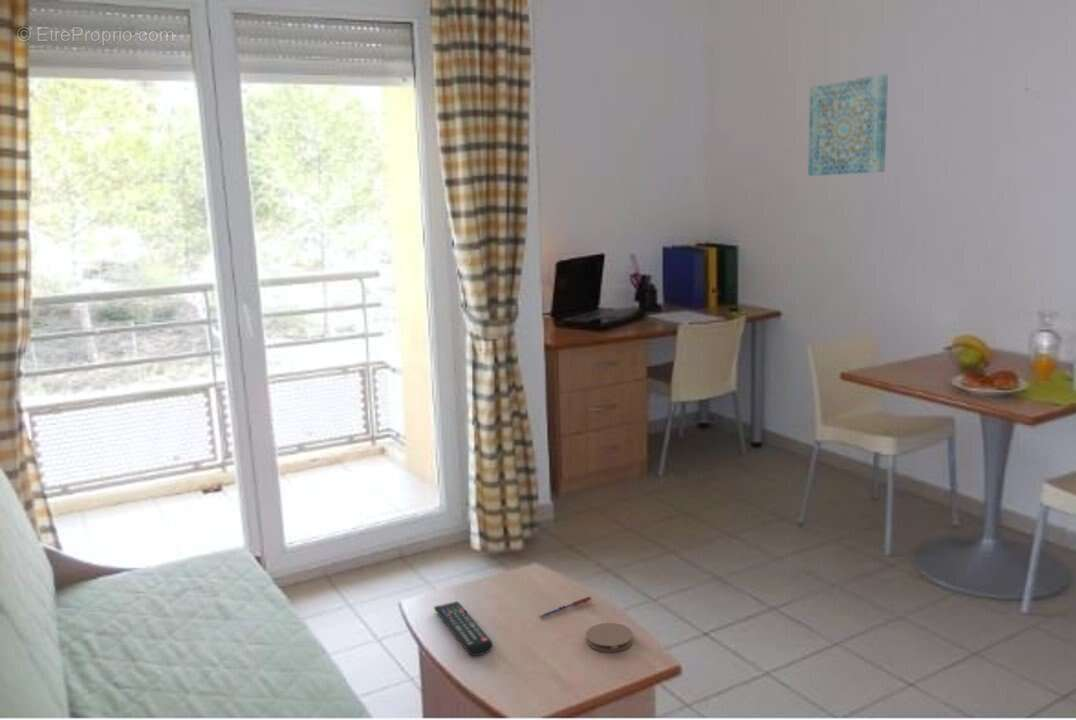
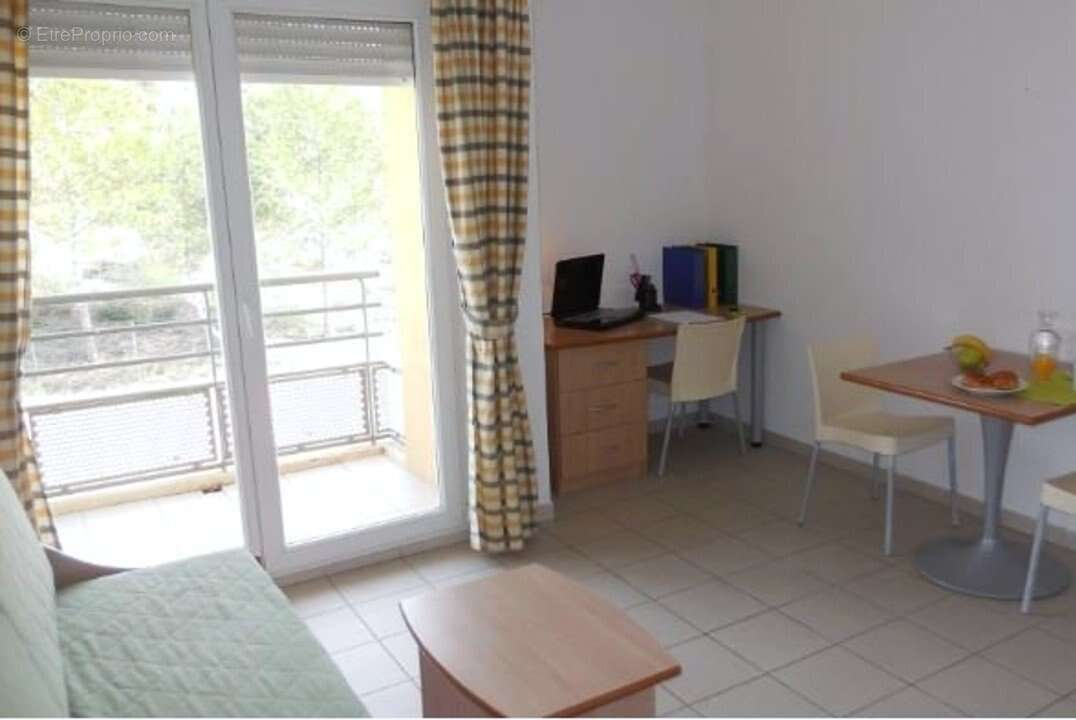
- pen (565, 606)
- coaster (609, 637)
- wall art (846, 127)
- remote control (462, 627)
